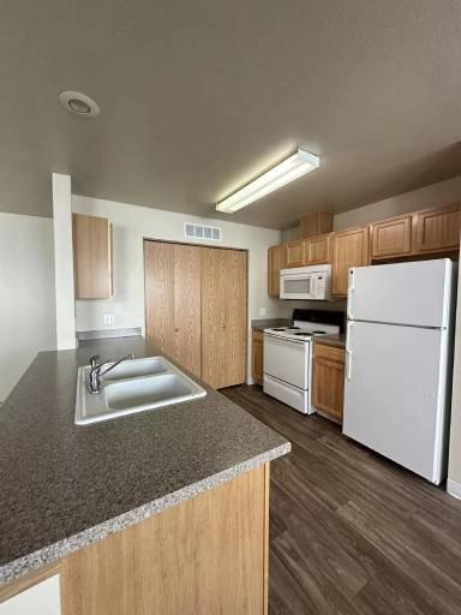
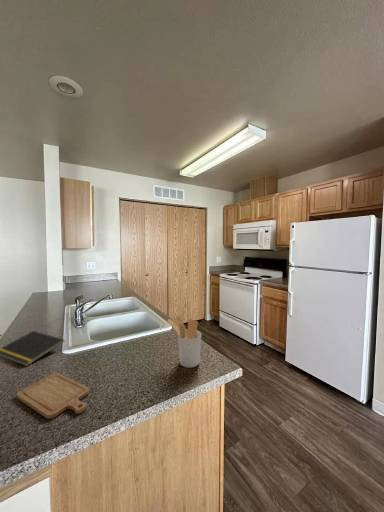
+ chopping board (58, 395)
+ notepad (30, 346)
+ utensil holder (184, 339)
